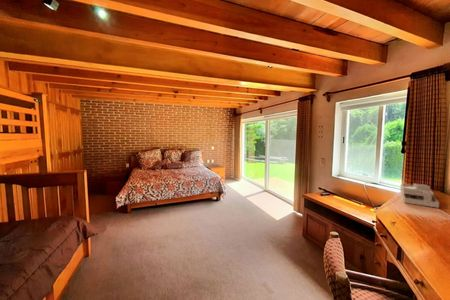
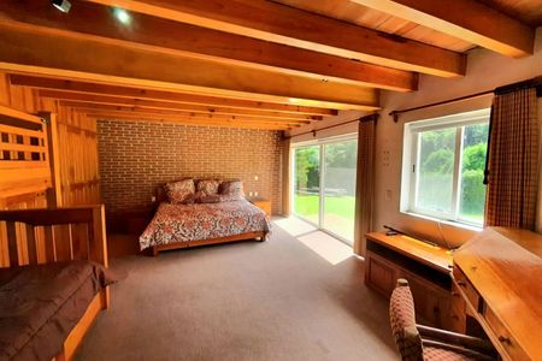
- desk organizer (416, 191)
